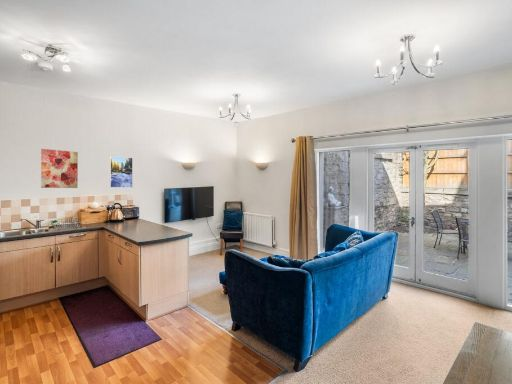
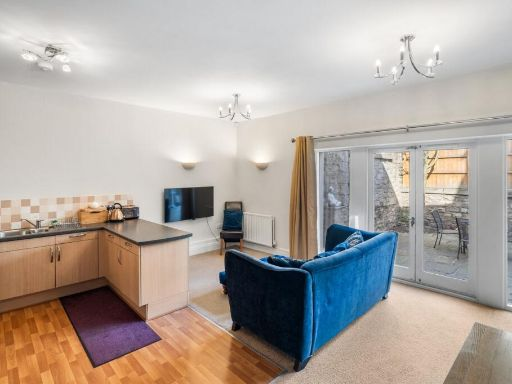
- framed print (121, 172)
- wall art (60, 169)
